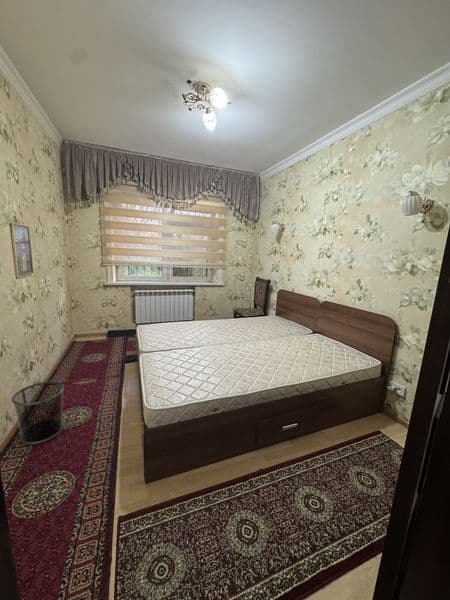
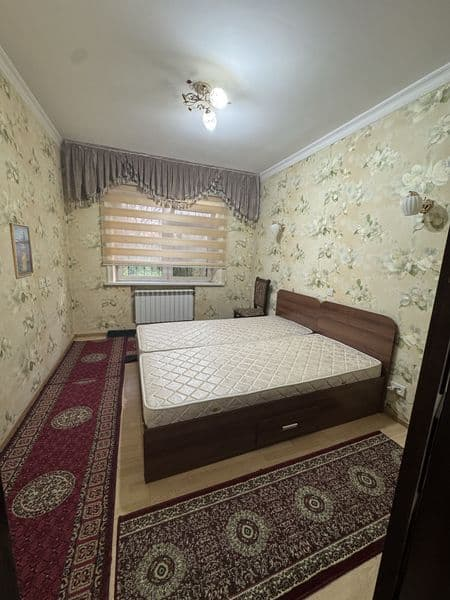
- waste bin (41, 412)
